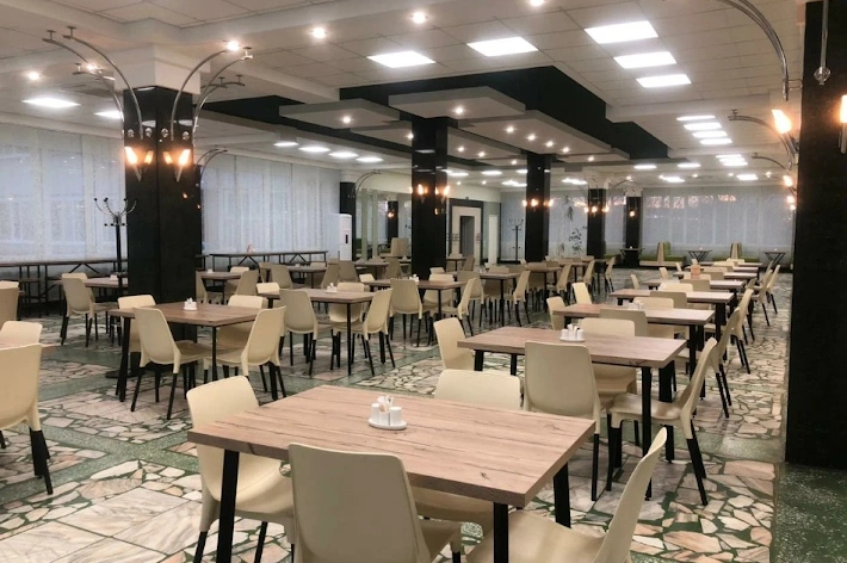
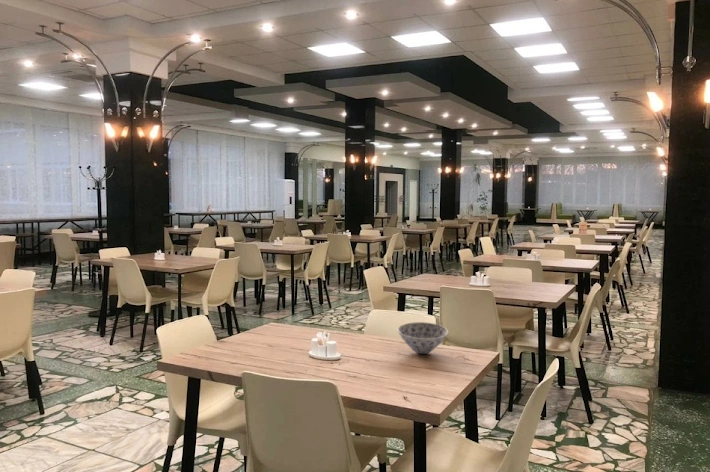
+ bowl (422, 340)
